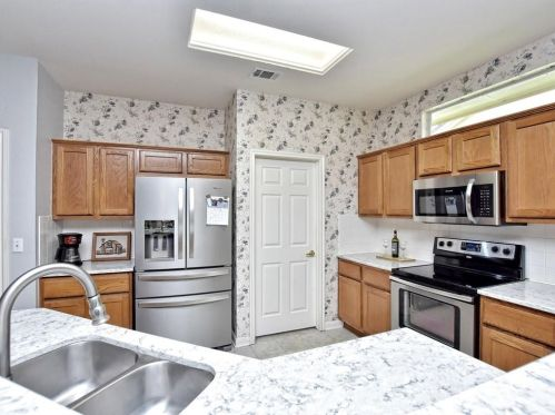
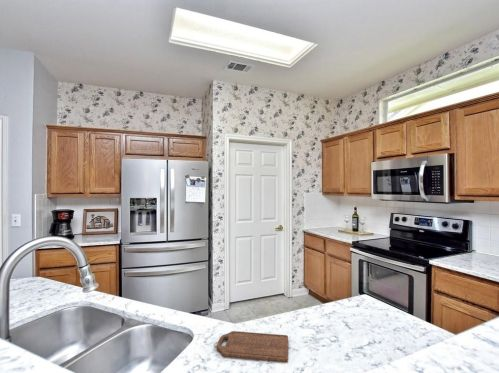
+ cutting board (252, 344)
